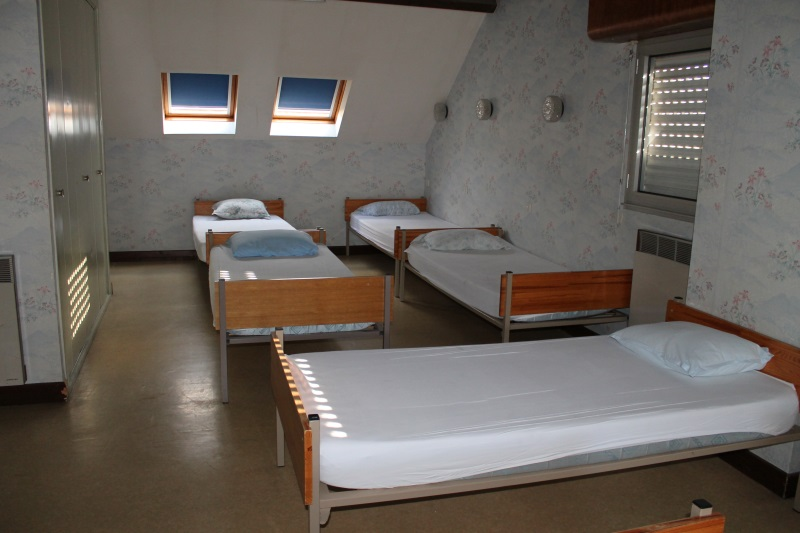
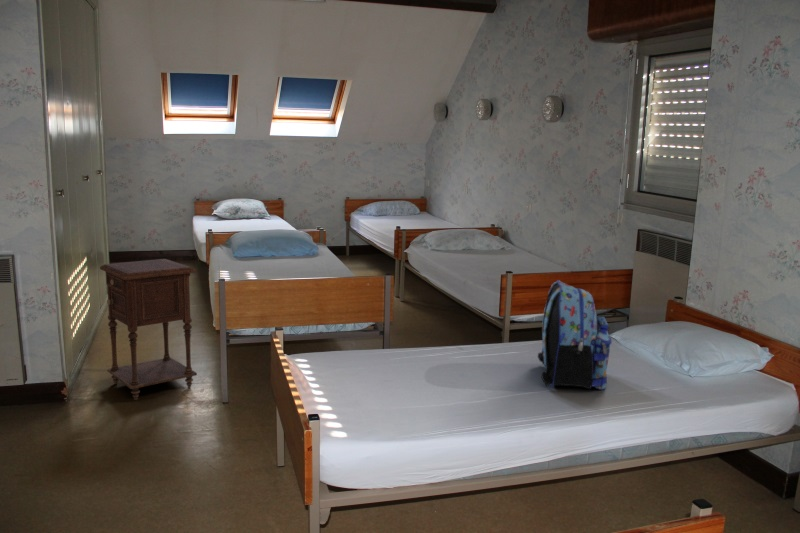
+ nightstand (150, 324)
+ backpack (574, 331)
